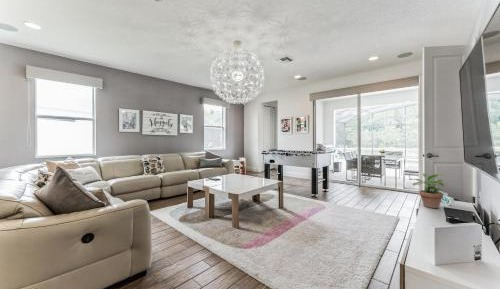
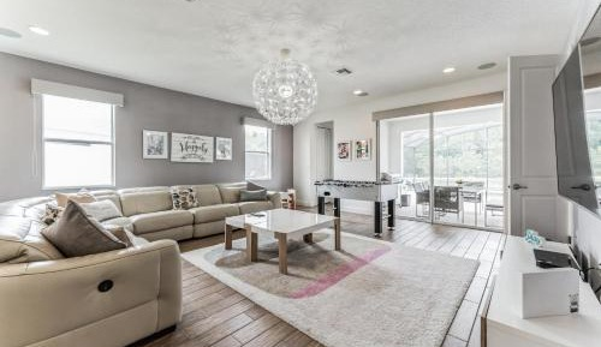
- potted plant (427, 188)
